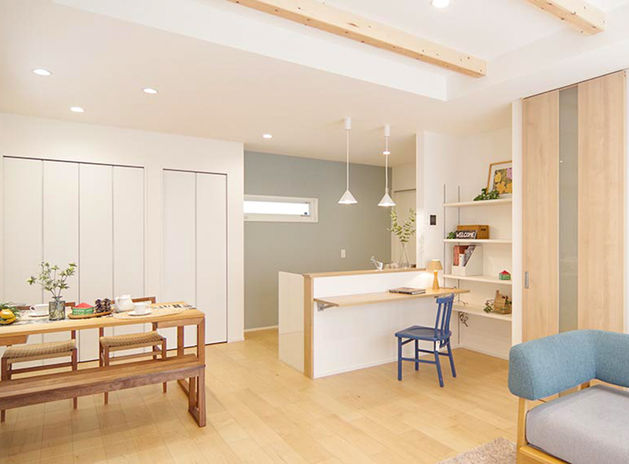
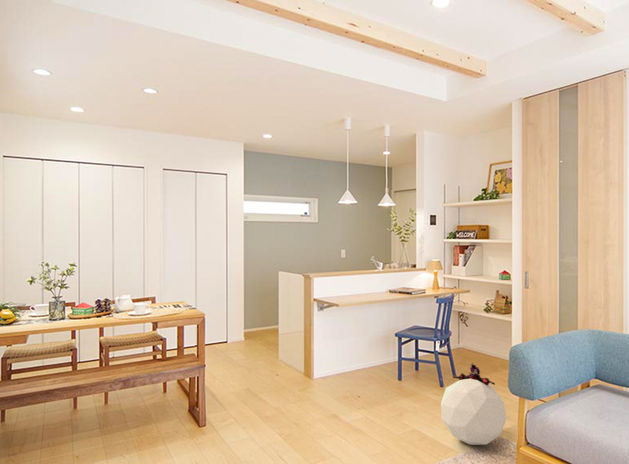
+ pouf (475, 402)
